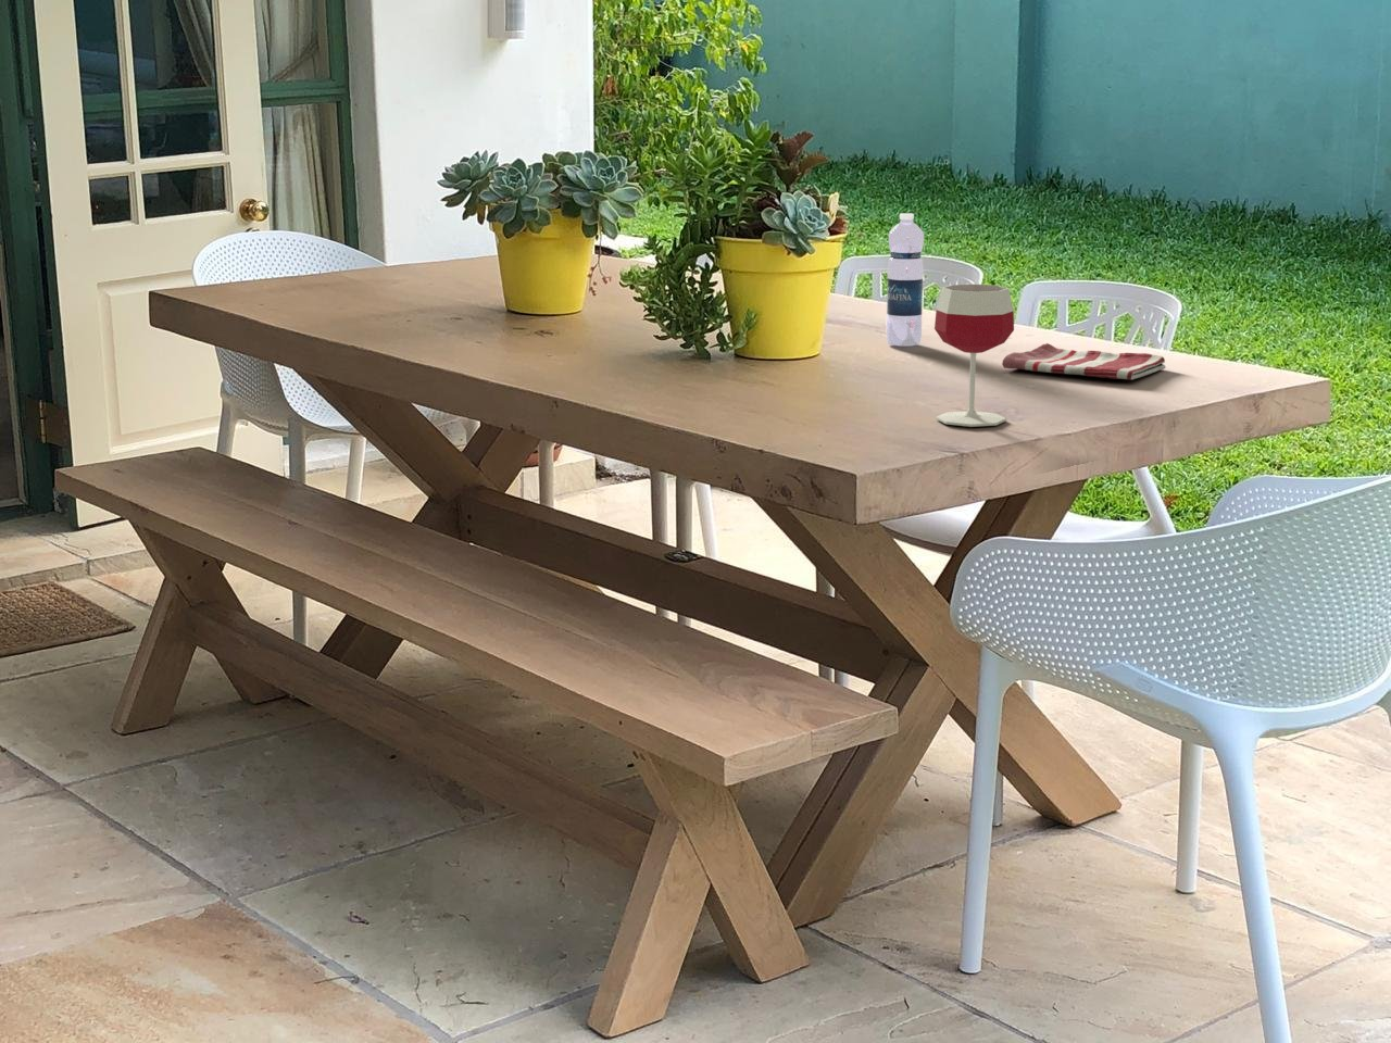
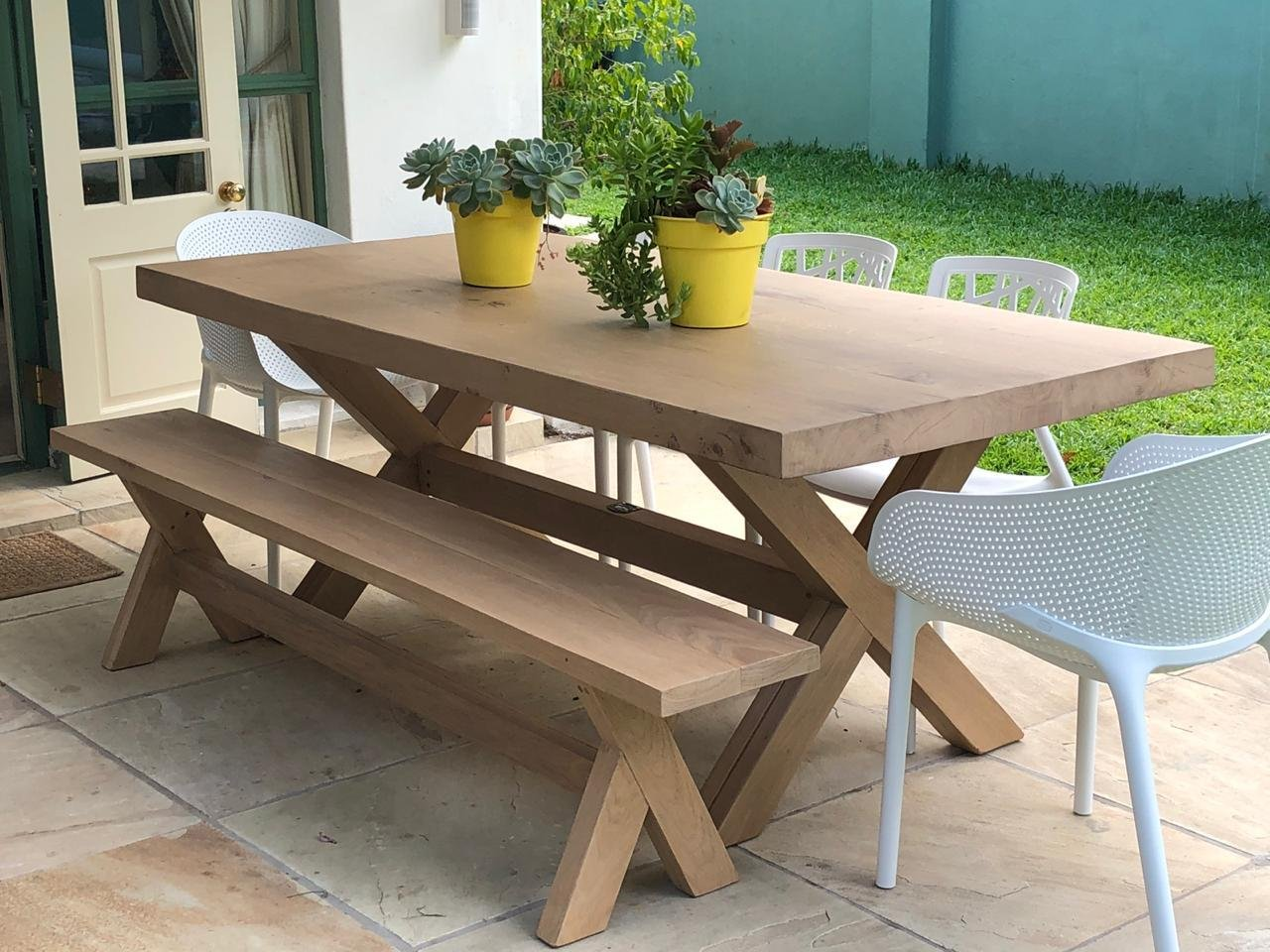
- wineglass (973, 354)
- water bottle (905, 279)
- dish towel (1083, 362)
